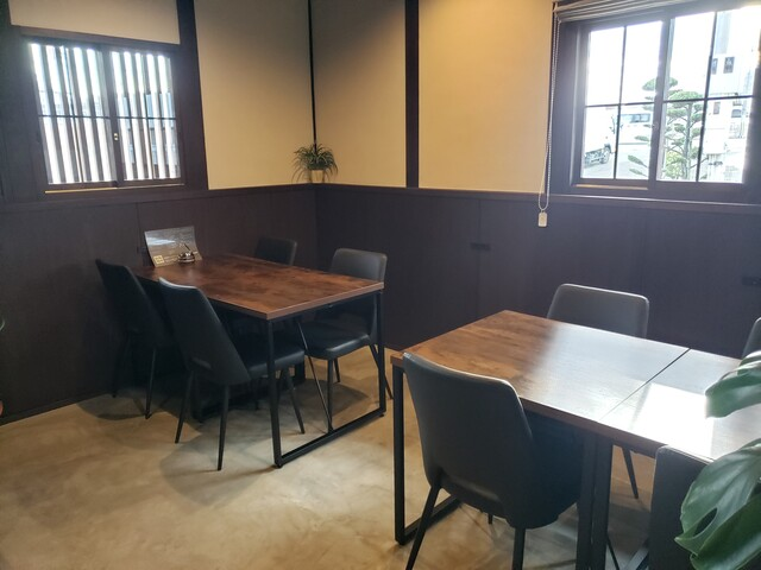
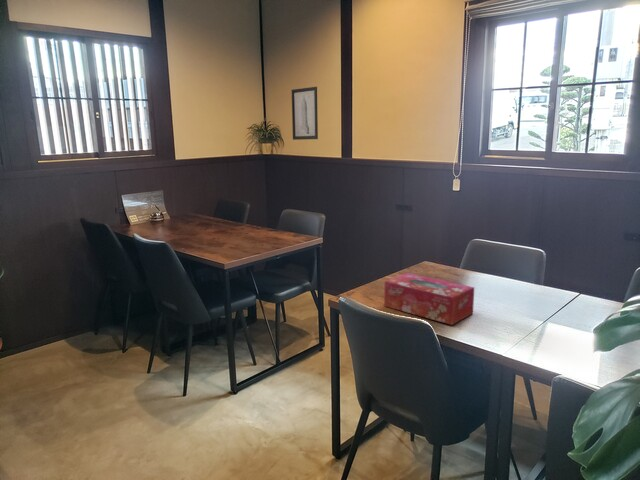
+ tissue box (427, 296)
+ wall art (304, 114)
